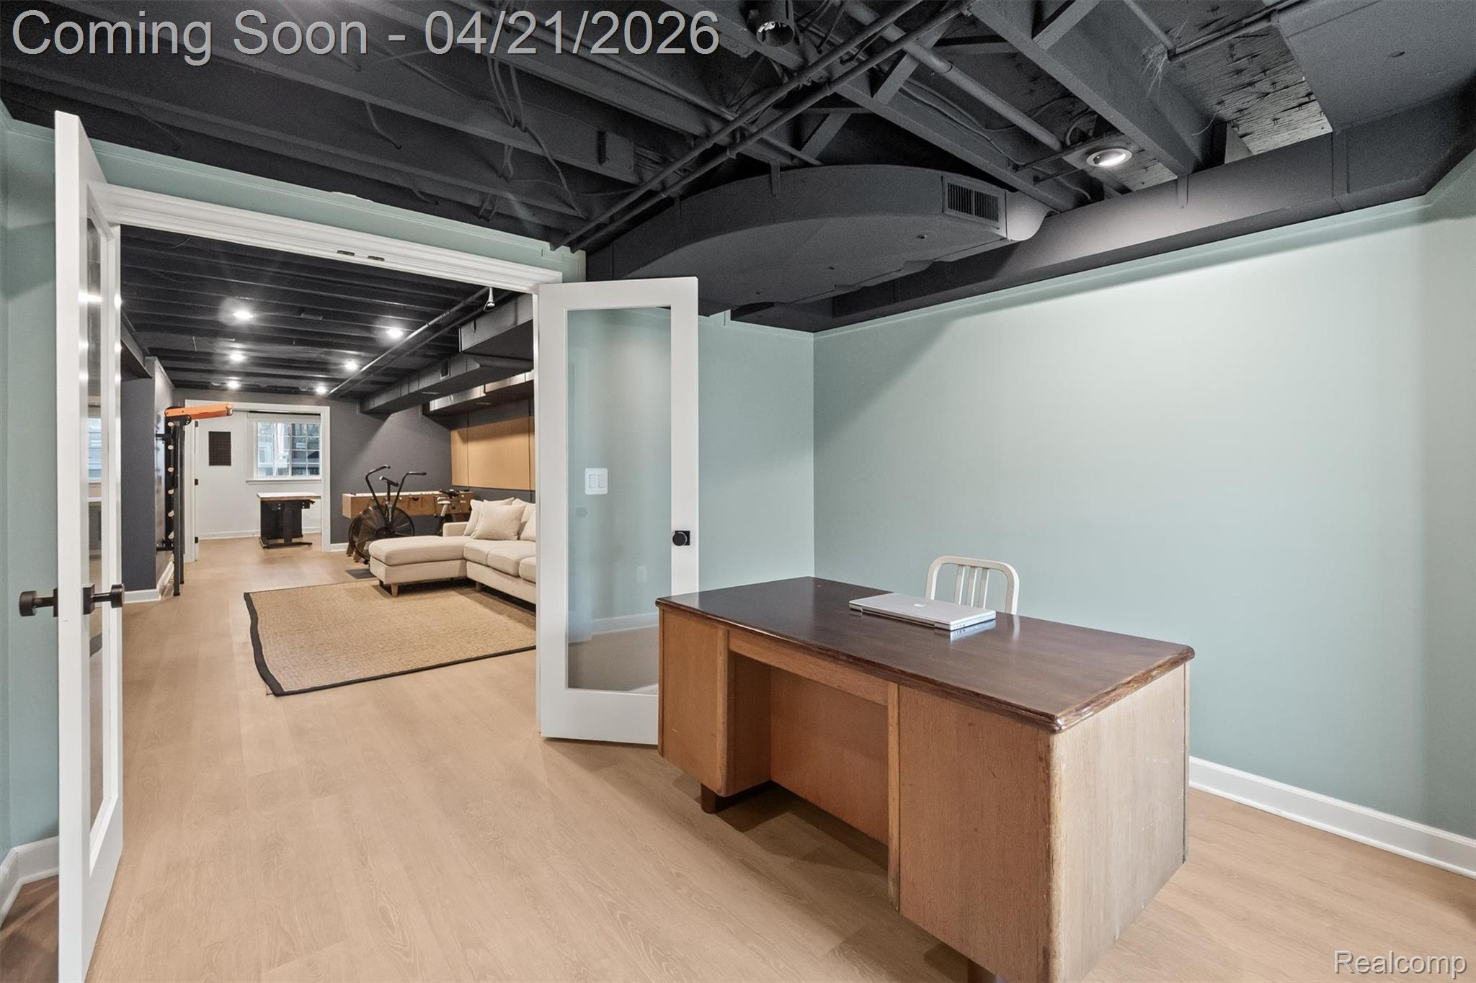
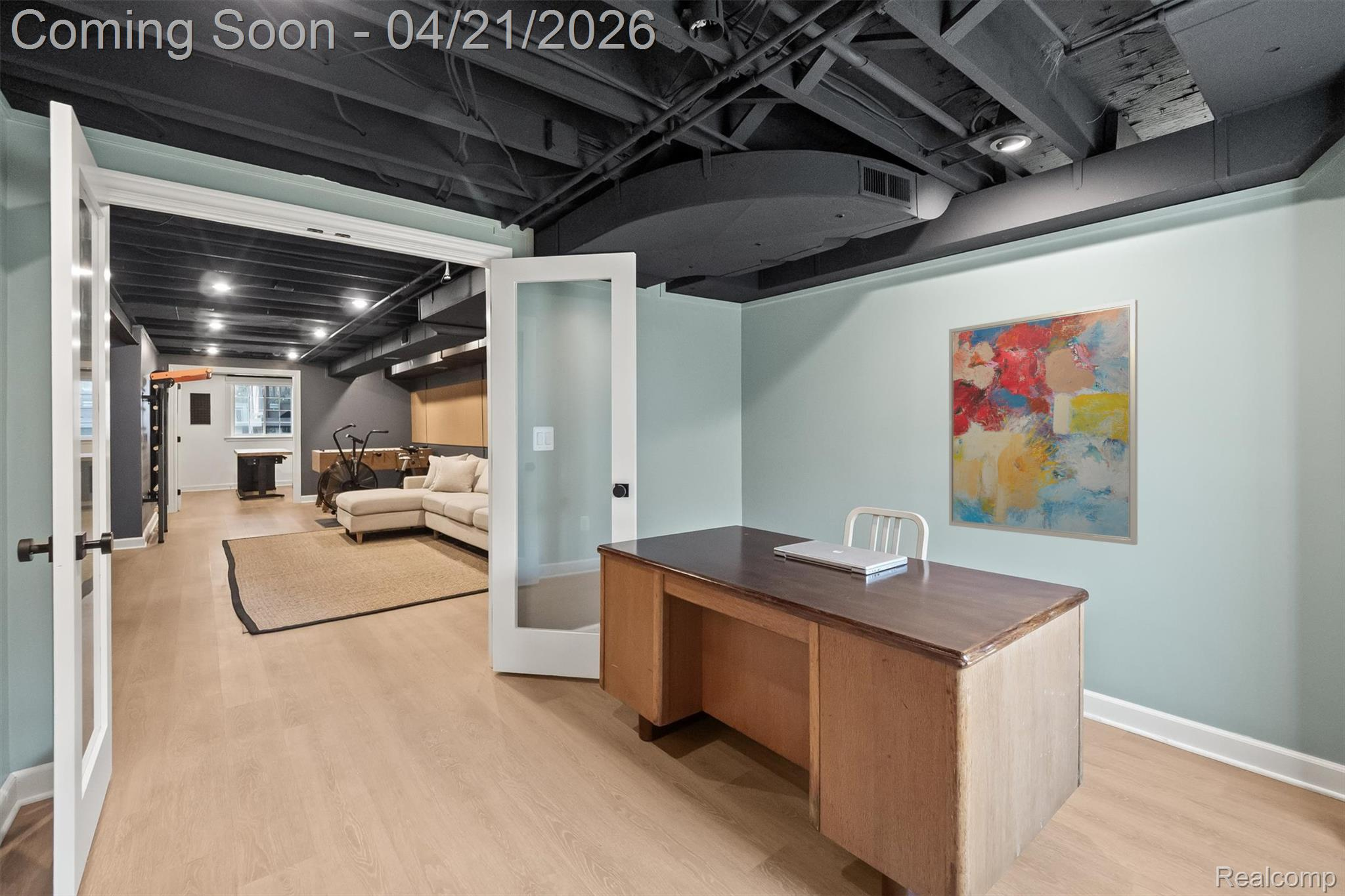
+ wall art (1032, 425)
